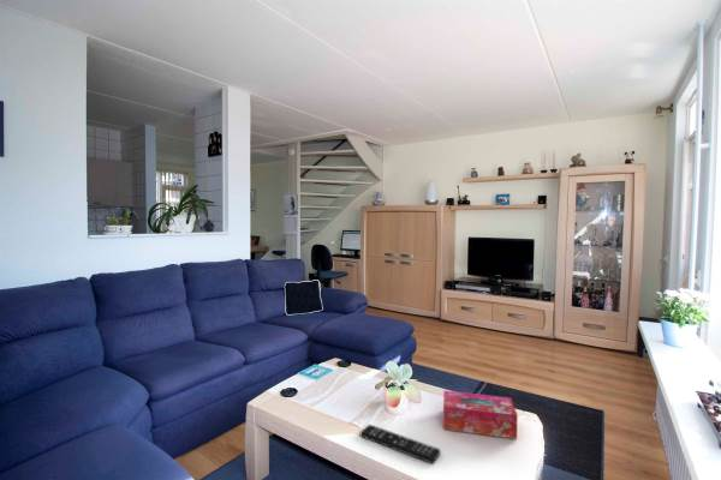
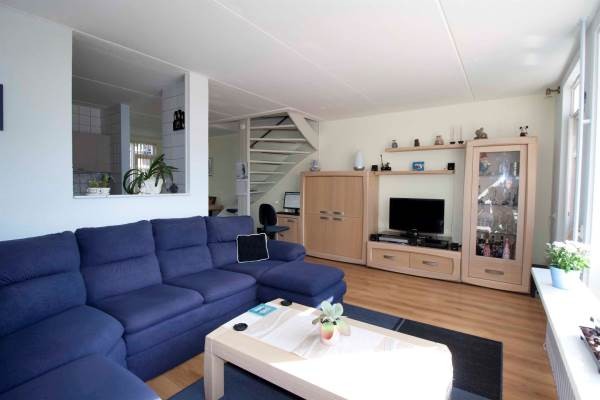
- tissue box (477, 413)
- remote control (398, 442)
